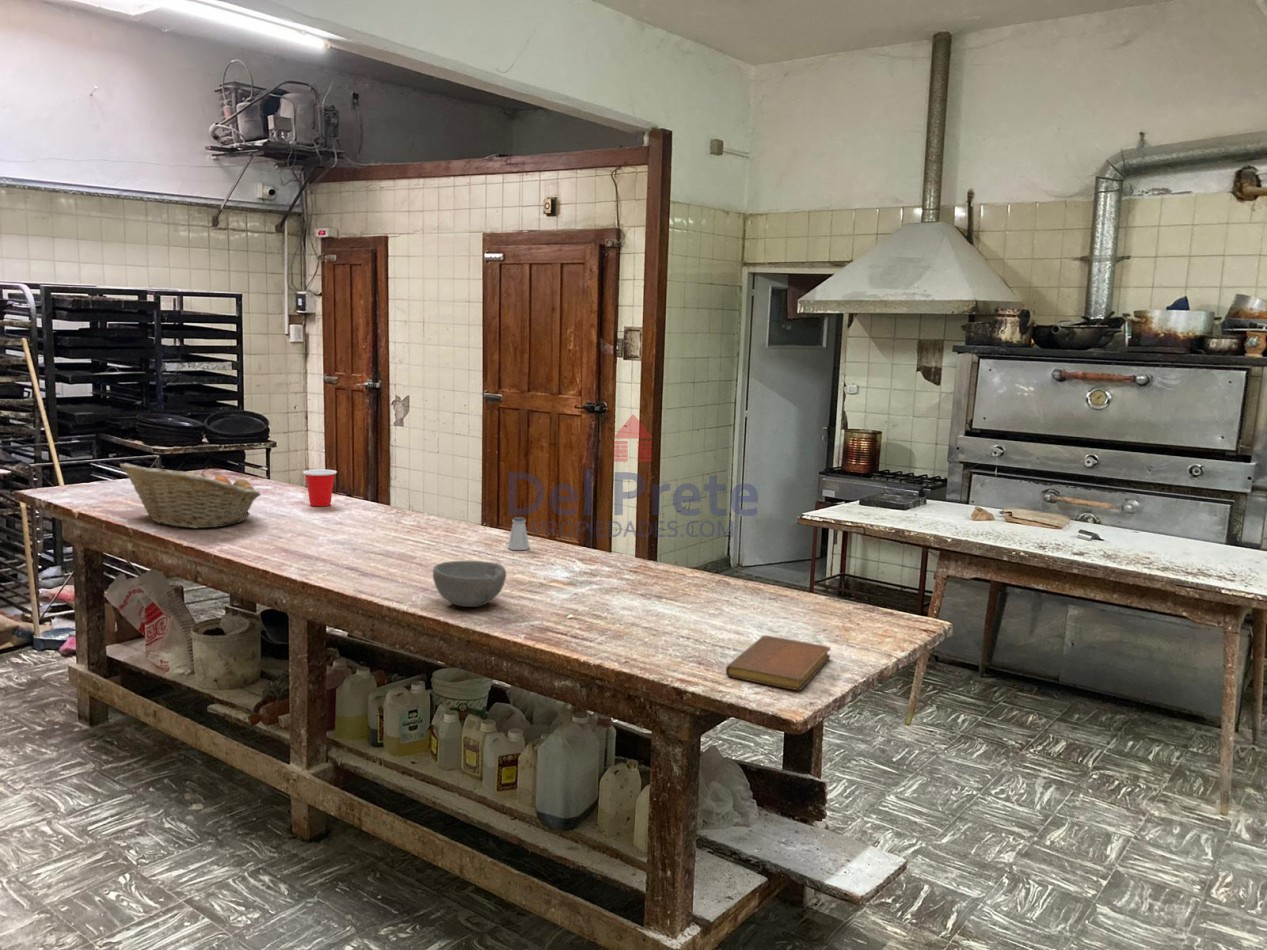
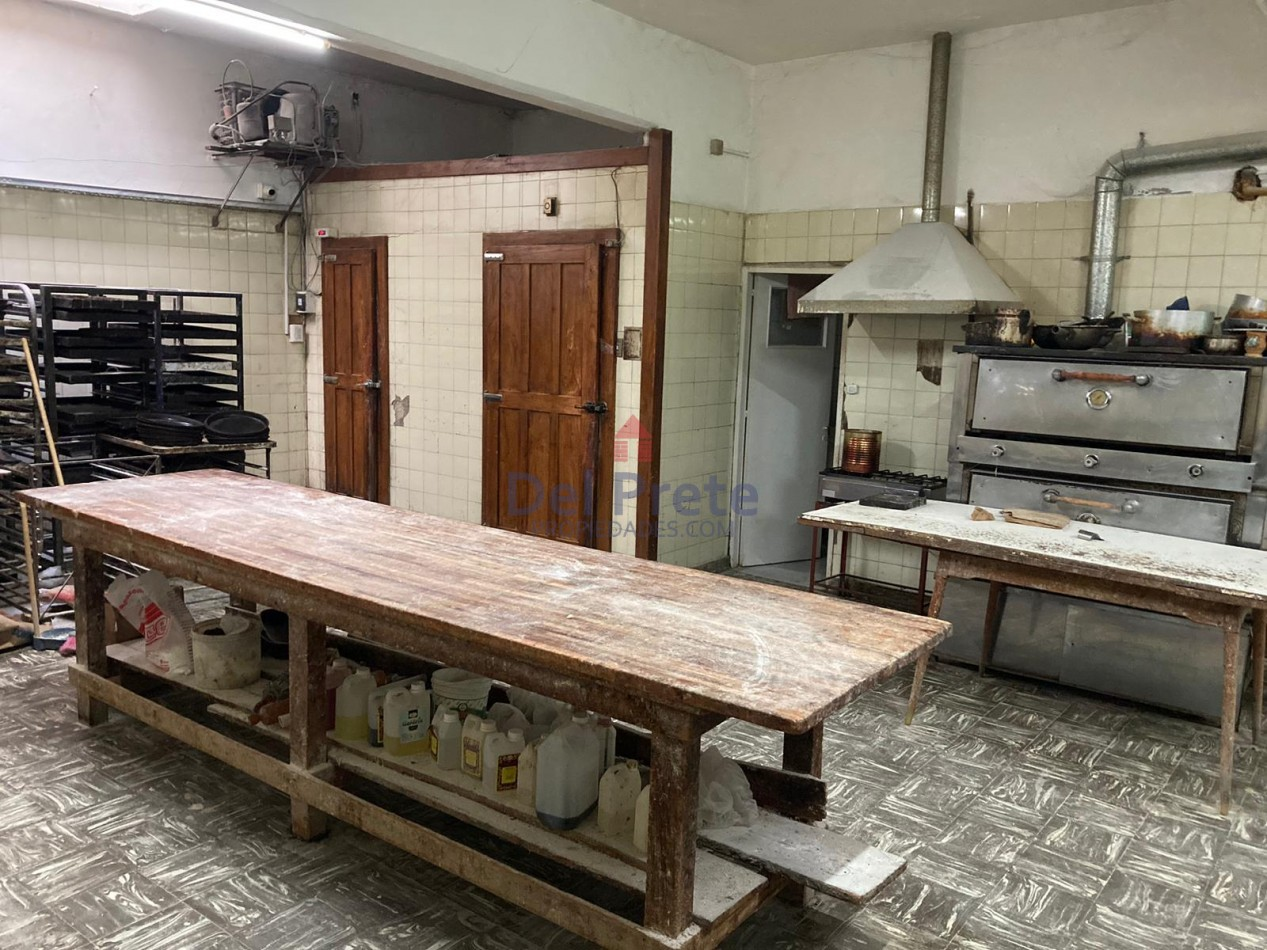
- fruit basket (191, 491)
- saltshaker (518, 532)
- notebook (779, 660)
- bowl (469, 585)
- cup (320, 488)
